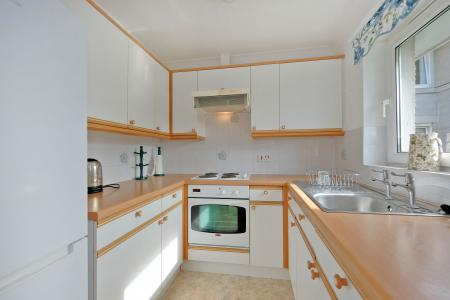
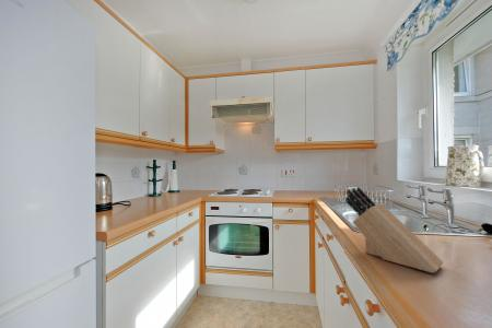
+ knife block (387, 222)
